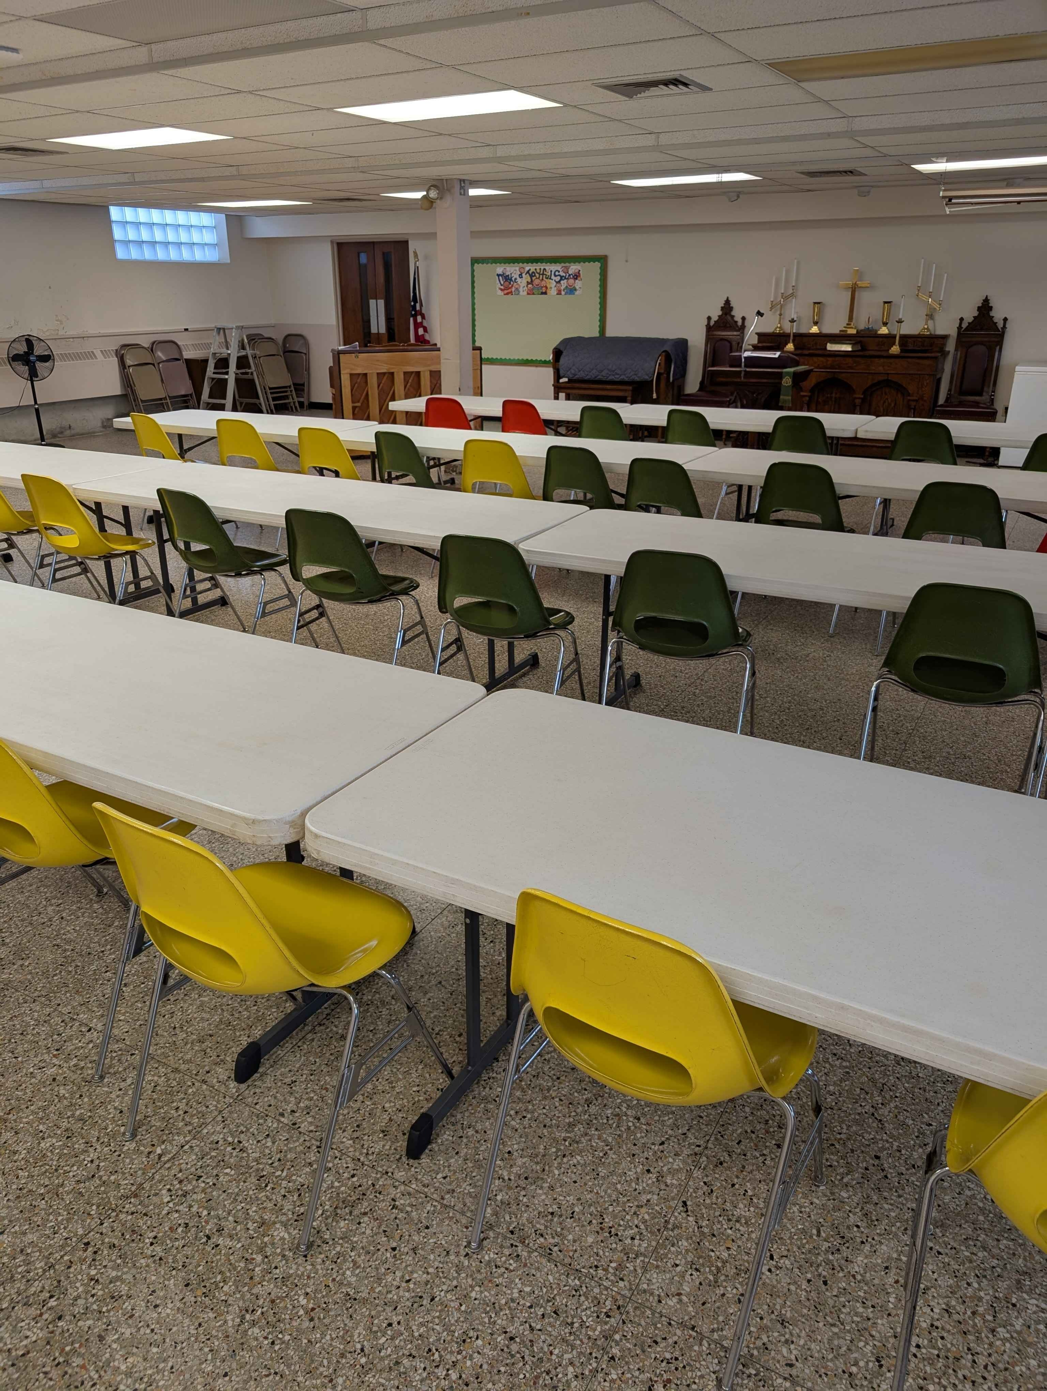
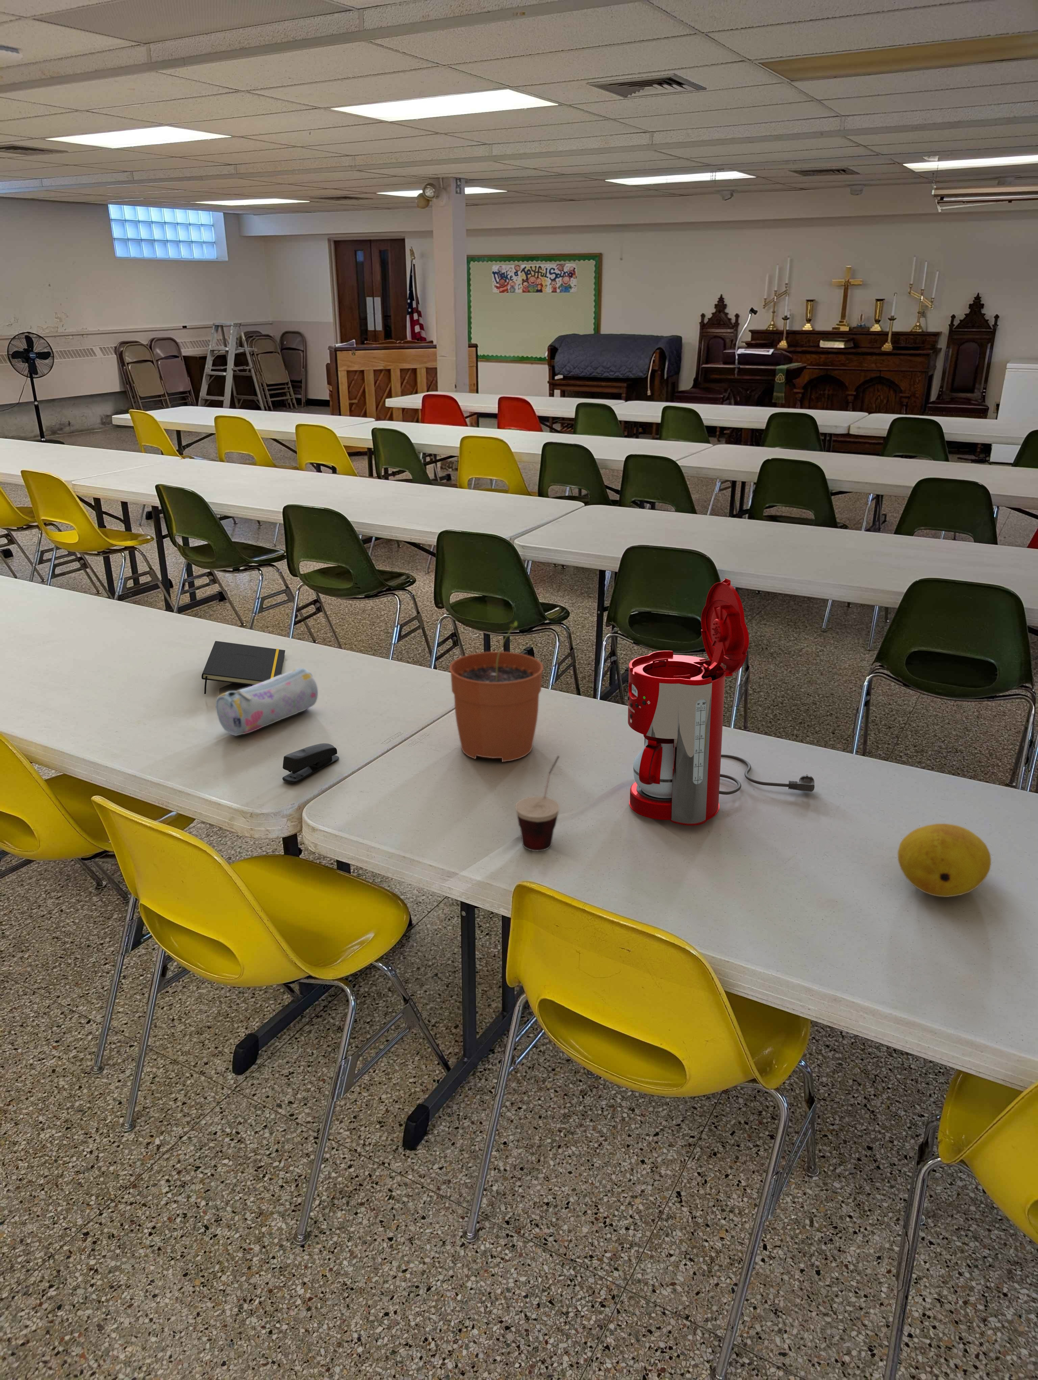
+ plant pot (496, 686)
+ coffee maker (721, 687)
+ notepad (245, 663)
+ cup (544, 804)
+ pencil case (267, 699)
+ stapler (311, 757)
+ fruit (945, 853)
